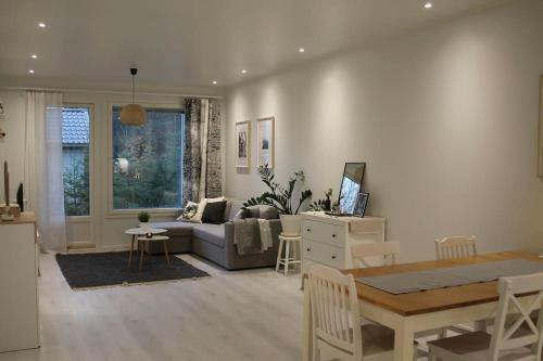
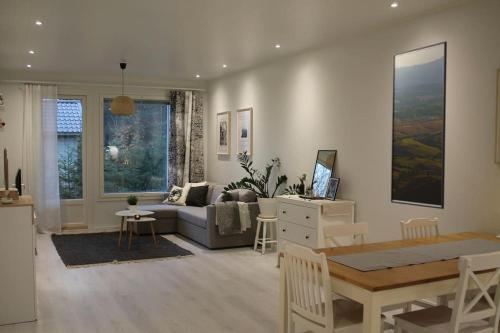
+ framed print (417, 127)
